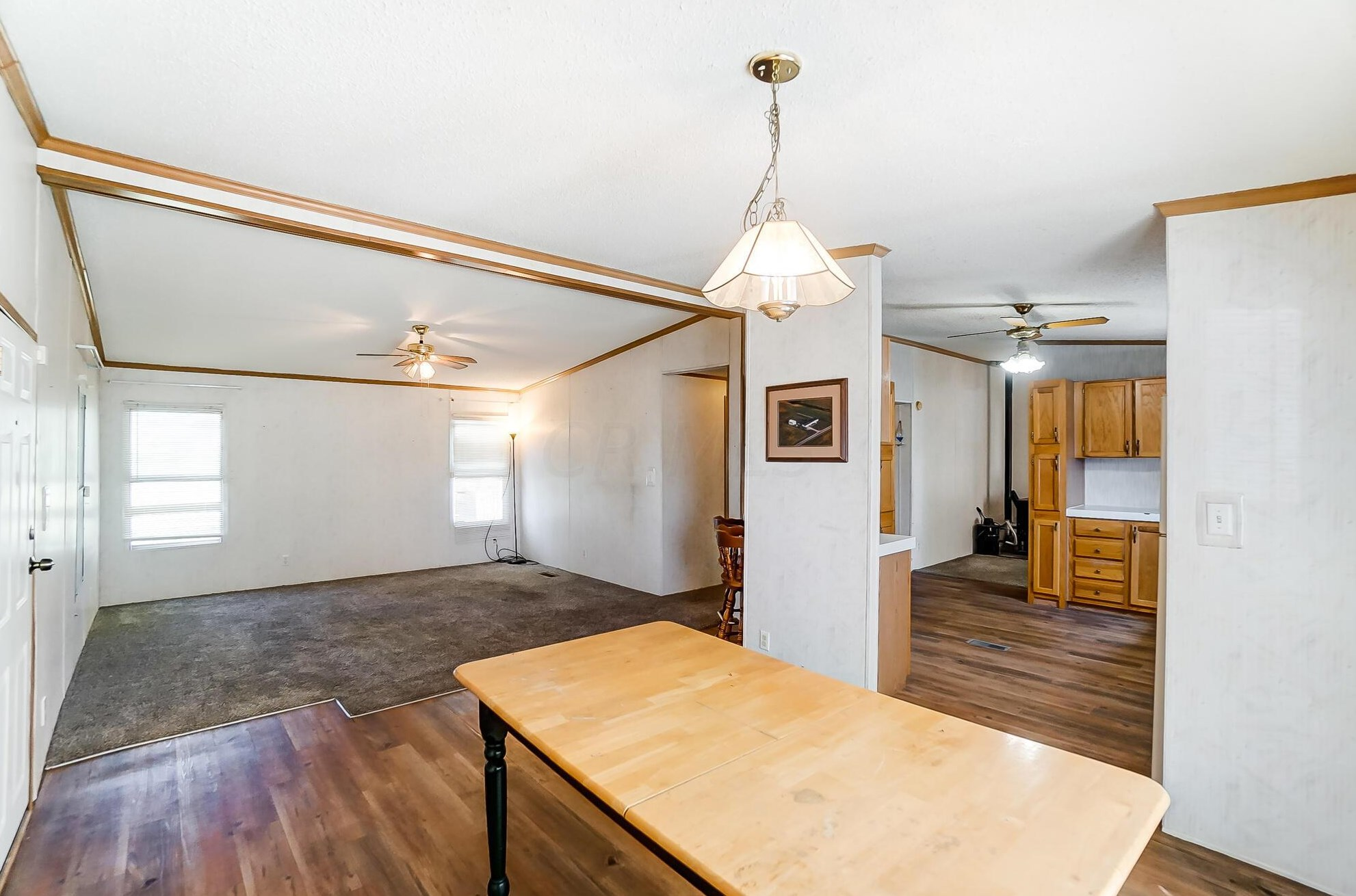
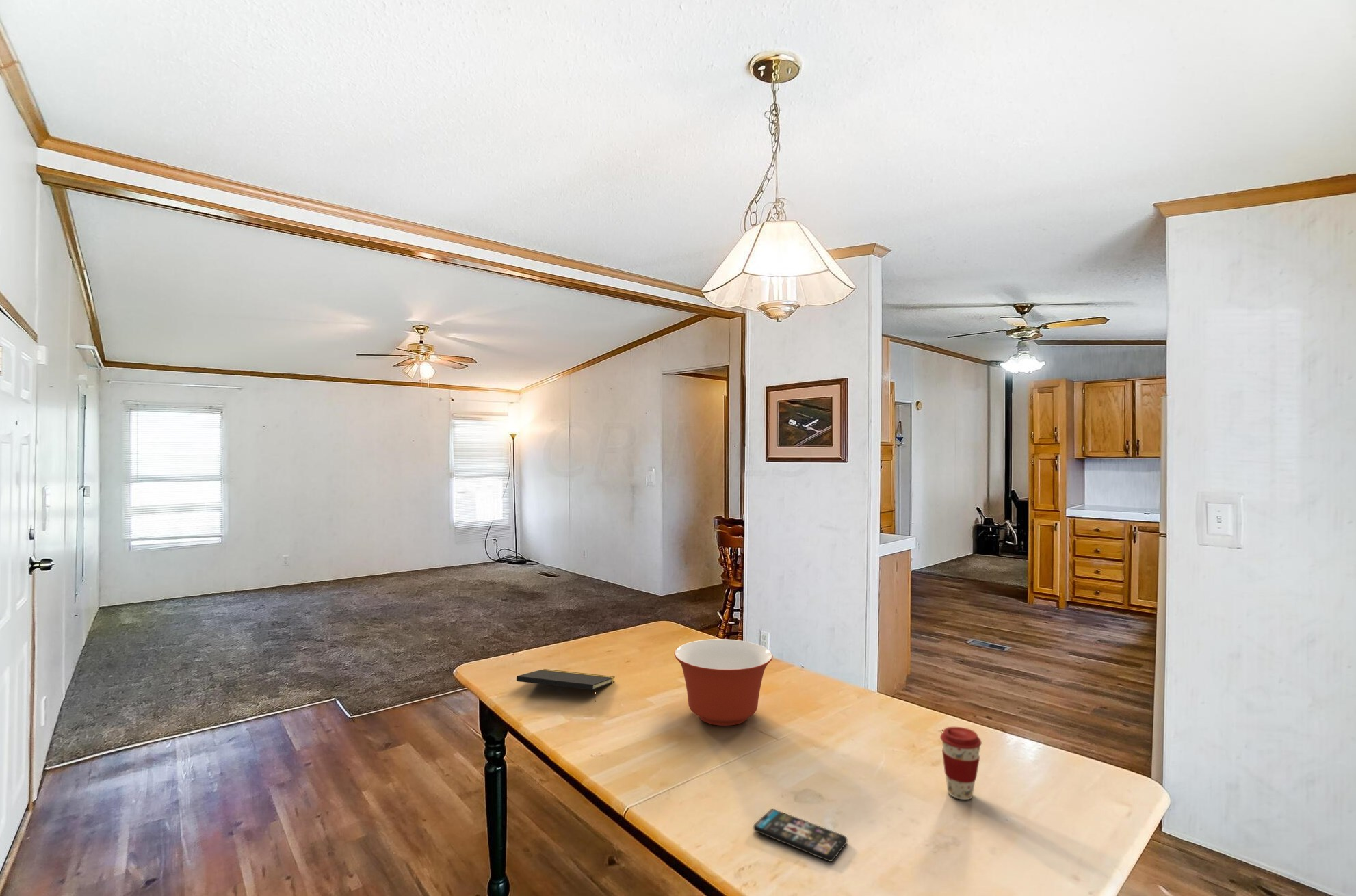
+ smartphone (799, 833)
+ coffee cup (960, 763)
+ notepad (566, 678)
+ mixing bowl (722, 684)
